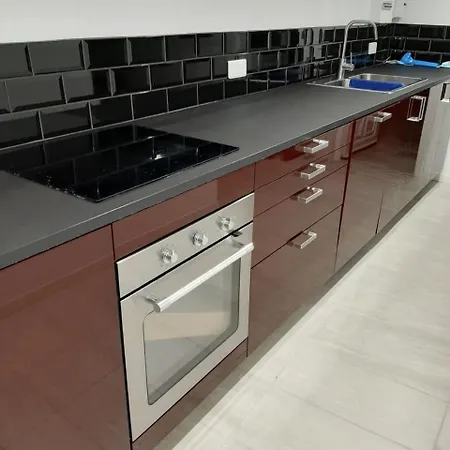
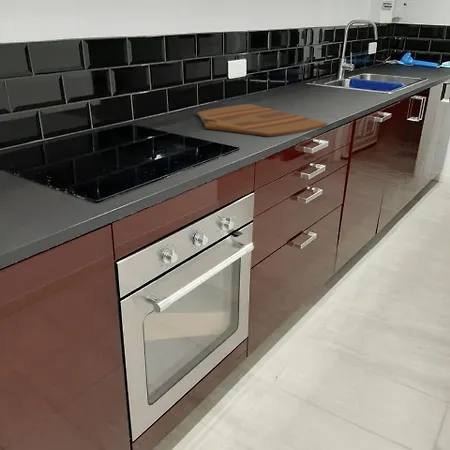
+ cutting board (248, 118)
